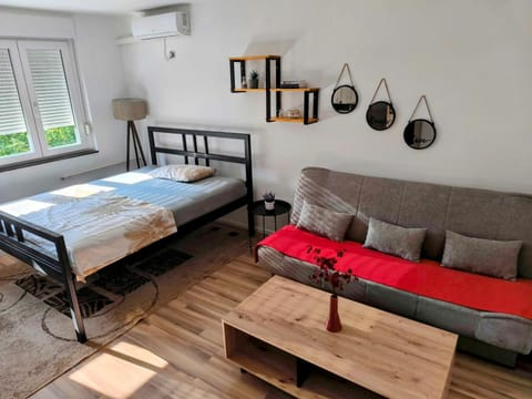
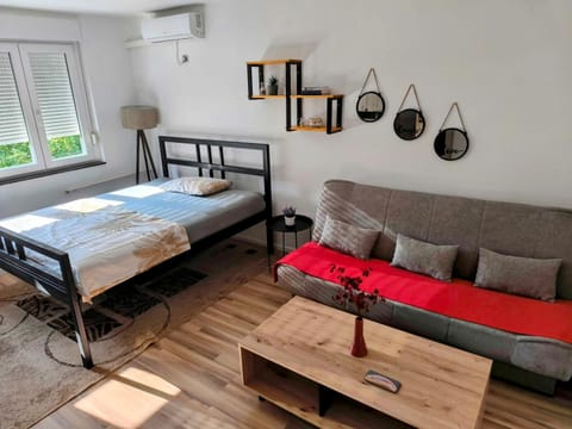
+ smartphone (381, 380)
